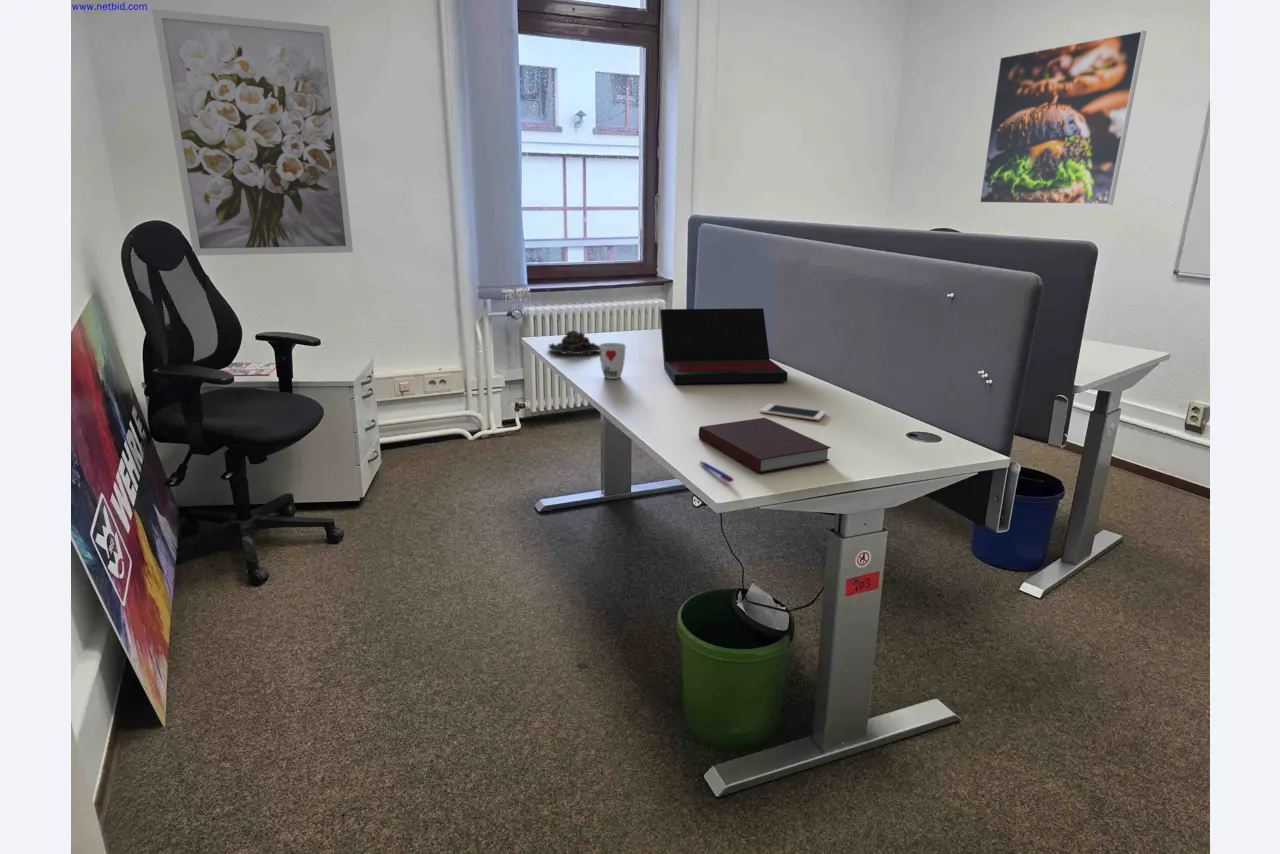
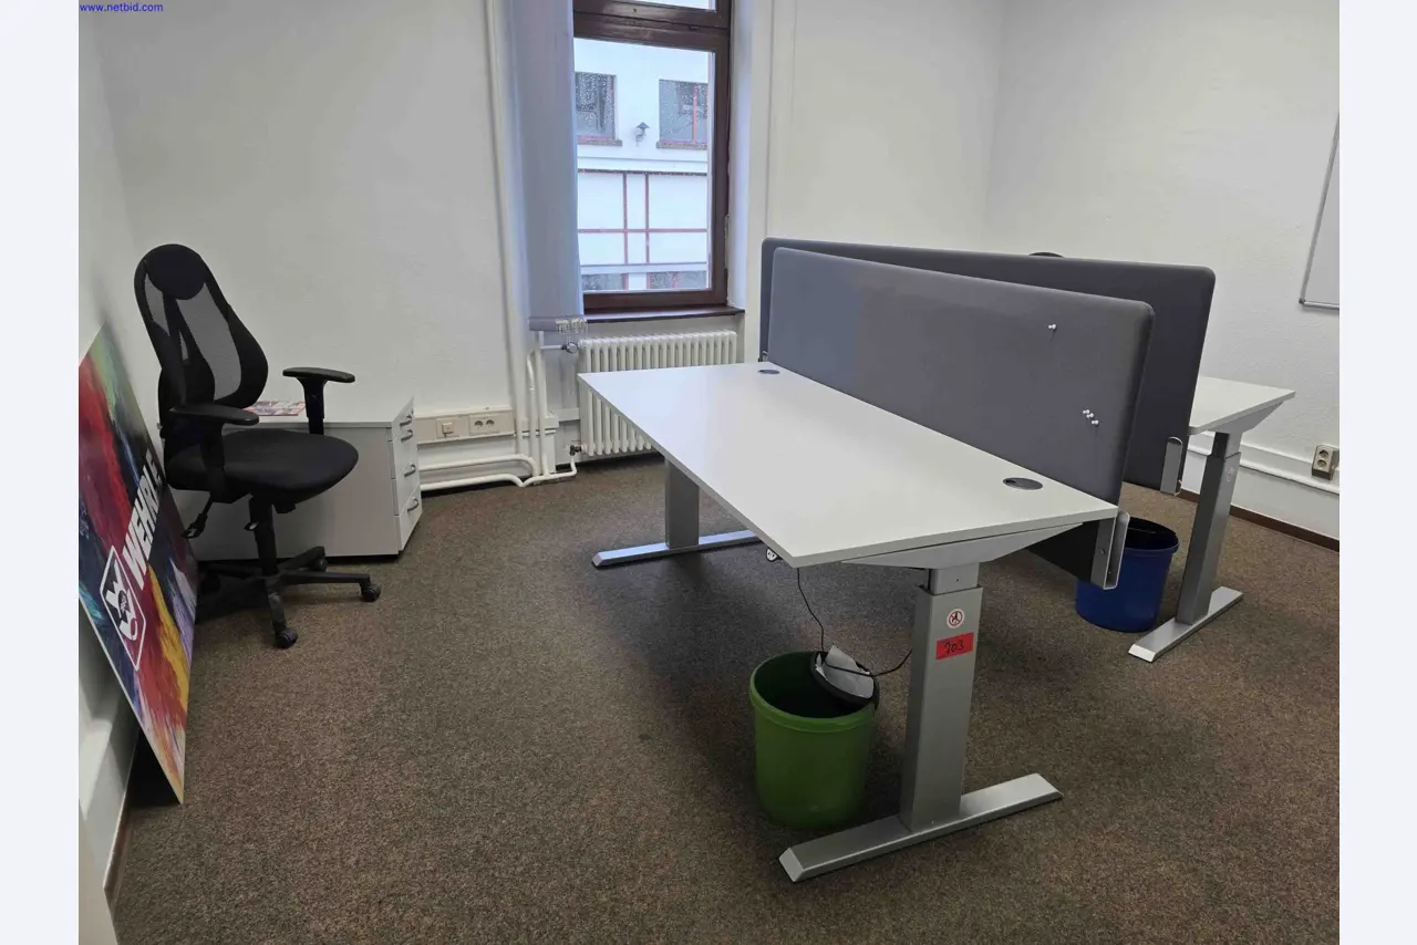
- cell phone (792, 411)
- notebook (761, 443)
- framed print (1053, 126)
- wall art (261, 141)
- succulent plant (575, 340)
- cup (612, 361)
- laptop (720, 343)
- pen (715, 470)
